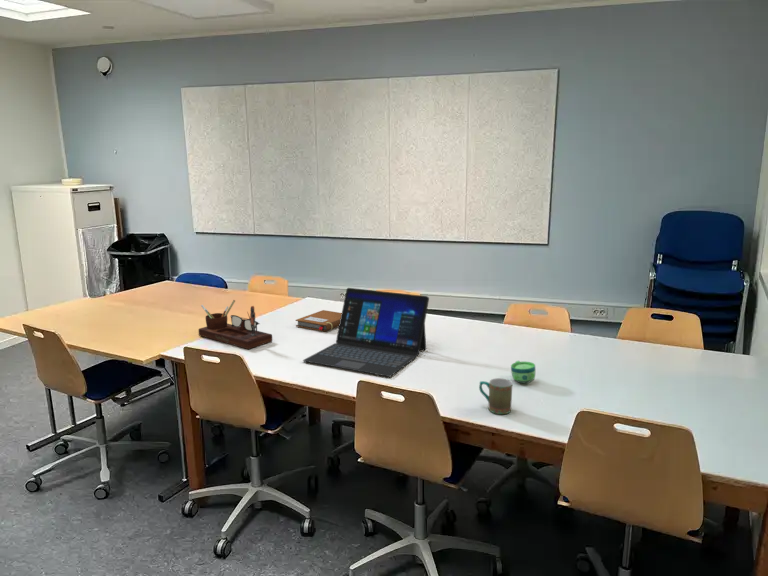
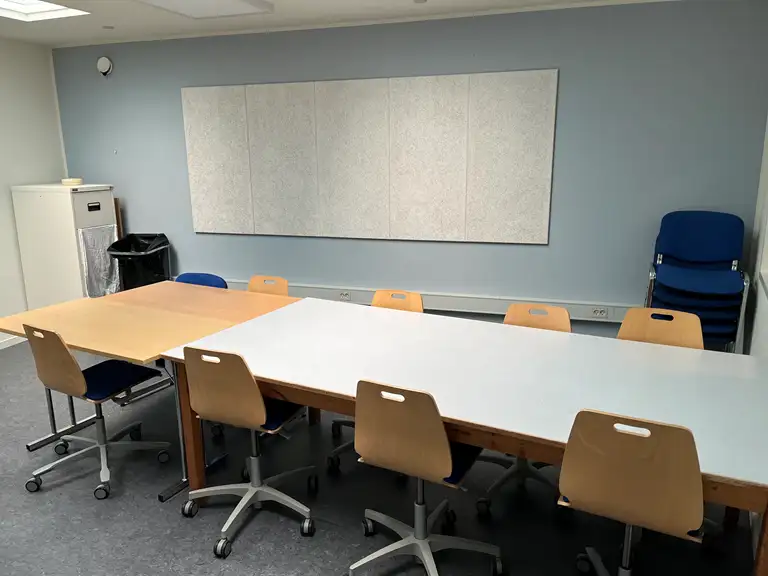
- cup (520, 371)
- laptop (367, 328)
- desk organizer (232, 319)
- notebook (324, 320)
- mug (495, 395)
